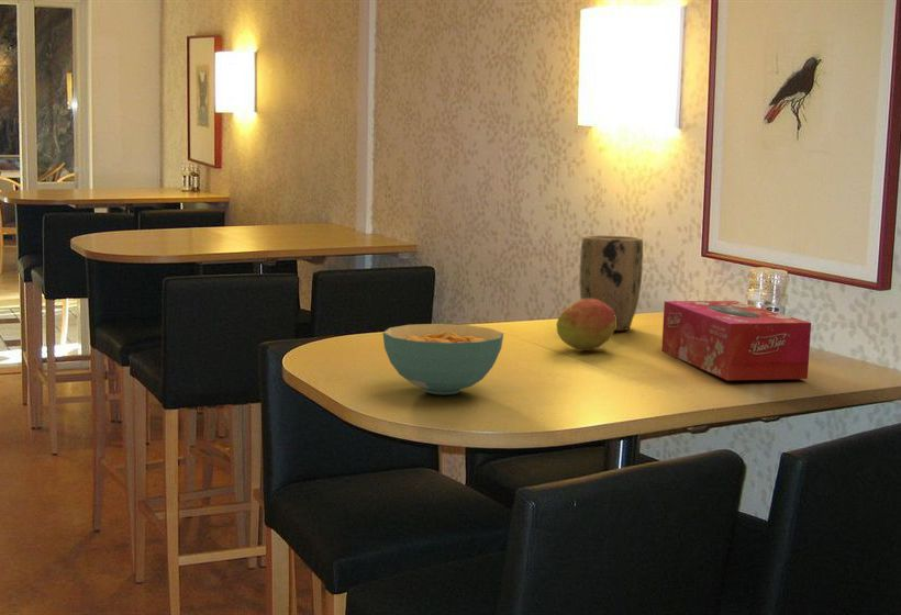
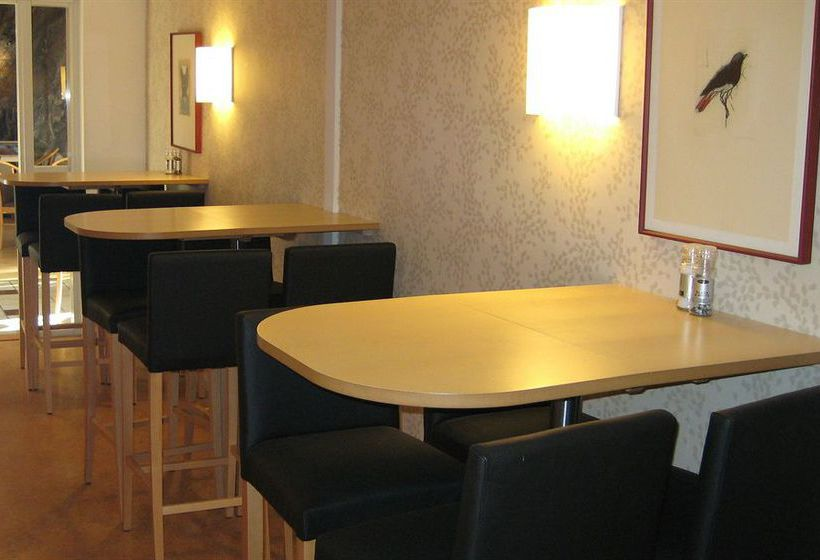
- fruit (586, 324)
- cereal bowl (443, 361)
- plant pot (610, 282)
- tissue box (731, 337)
